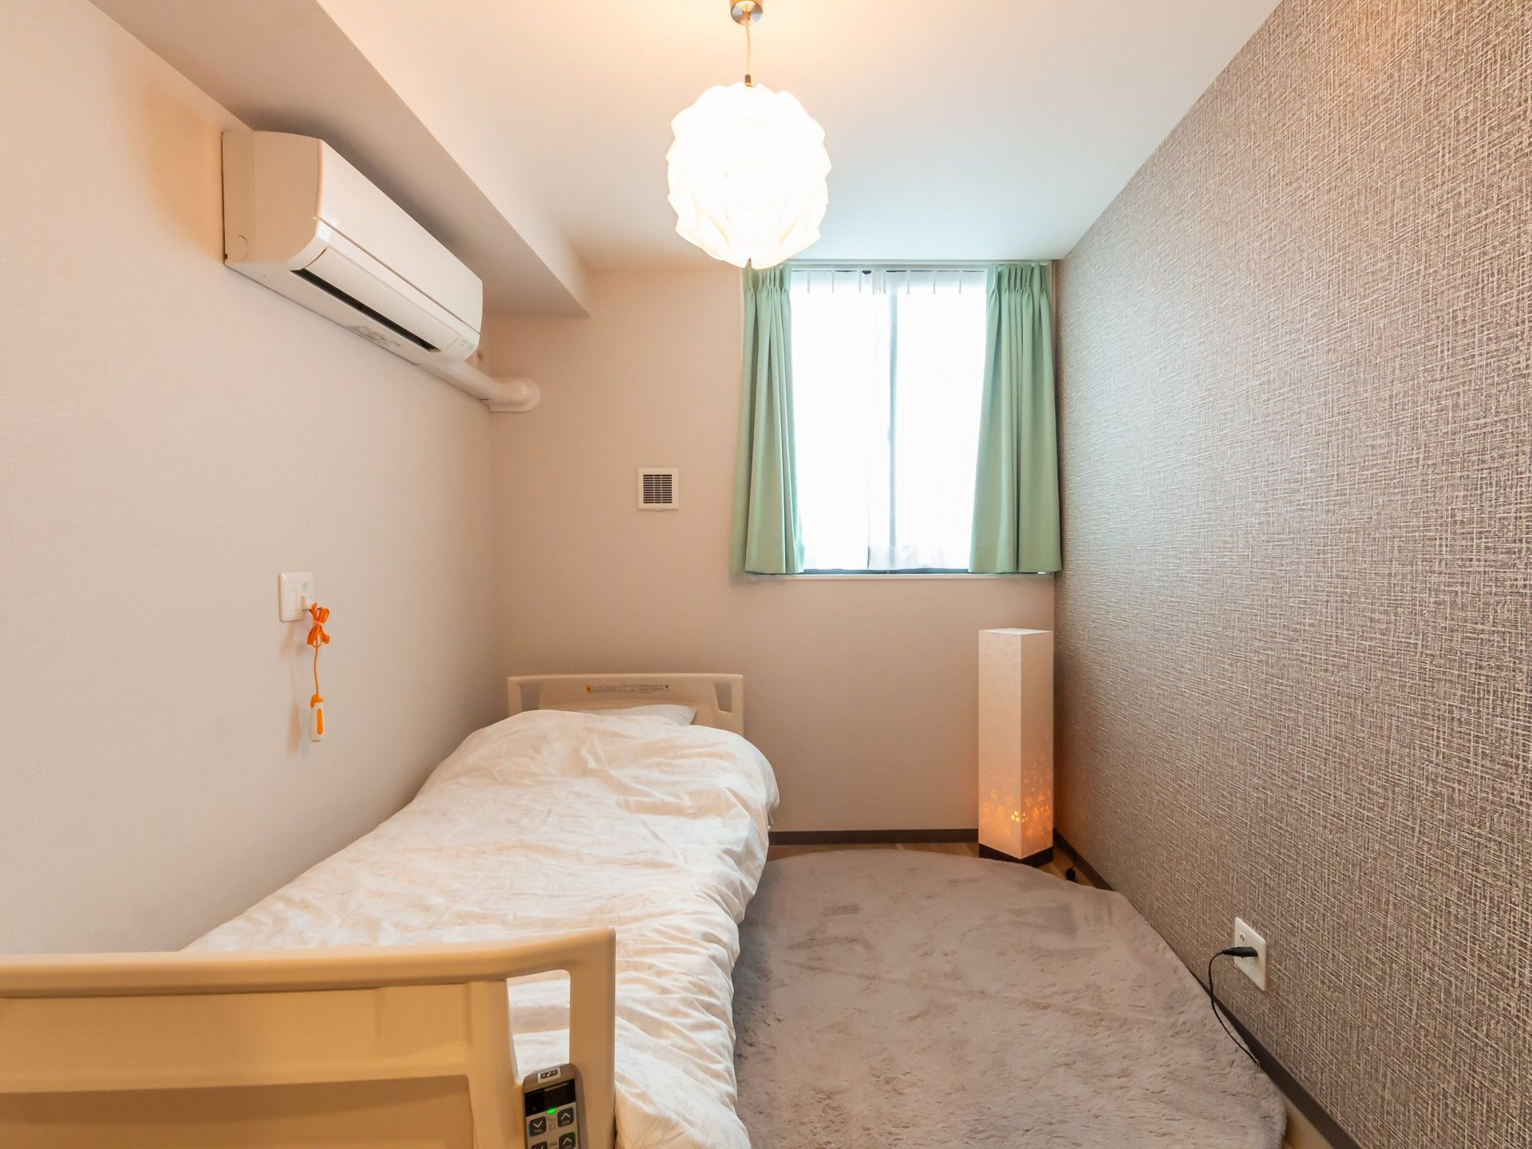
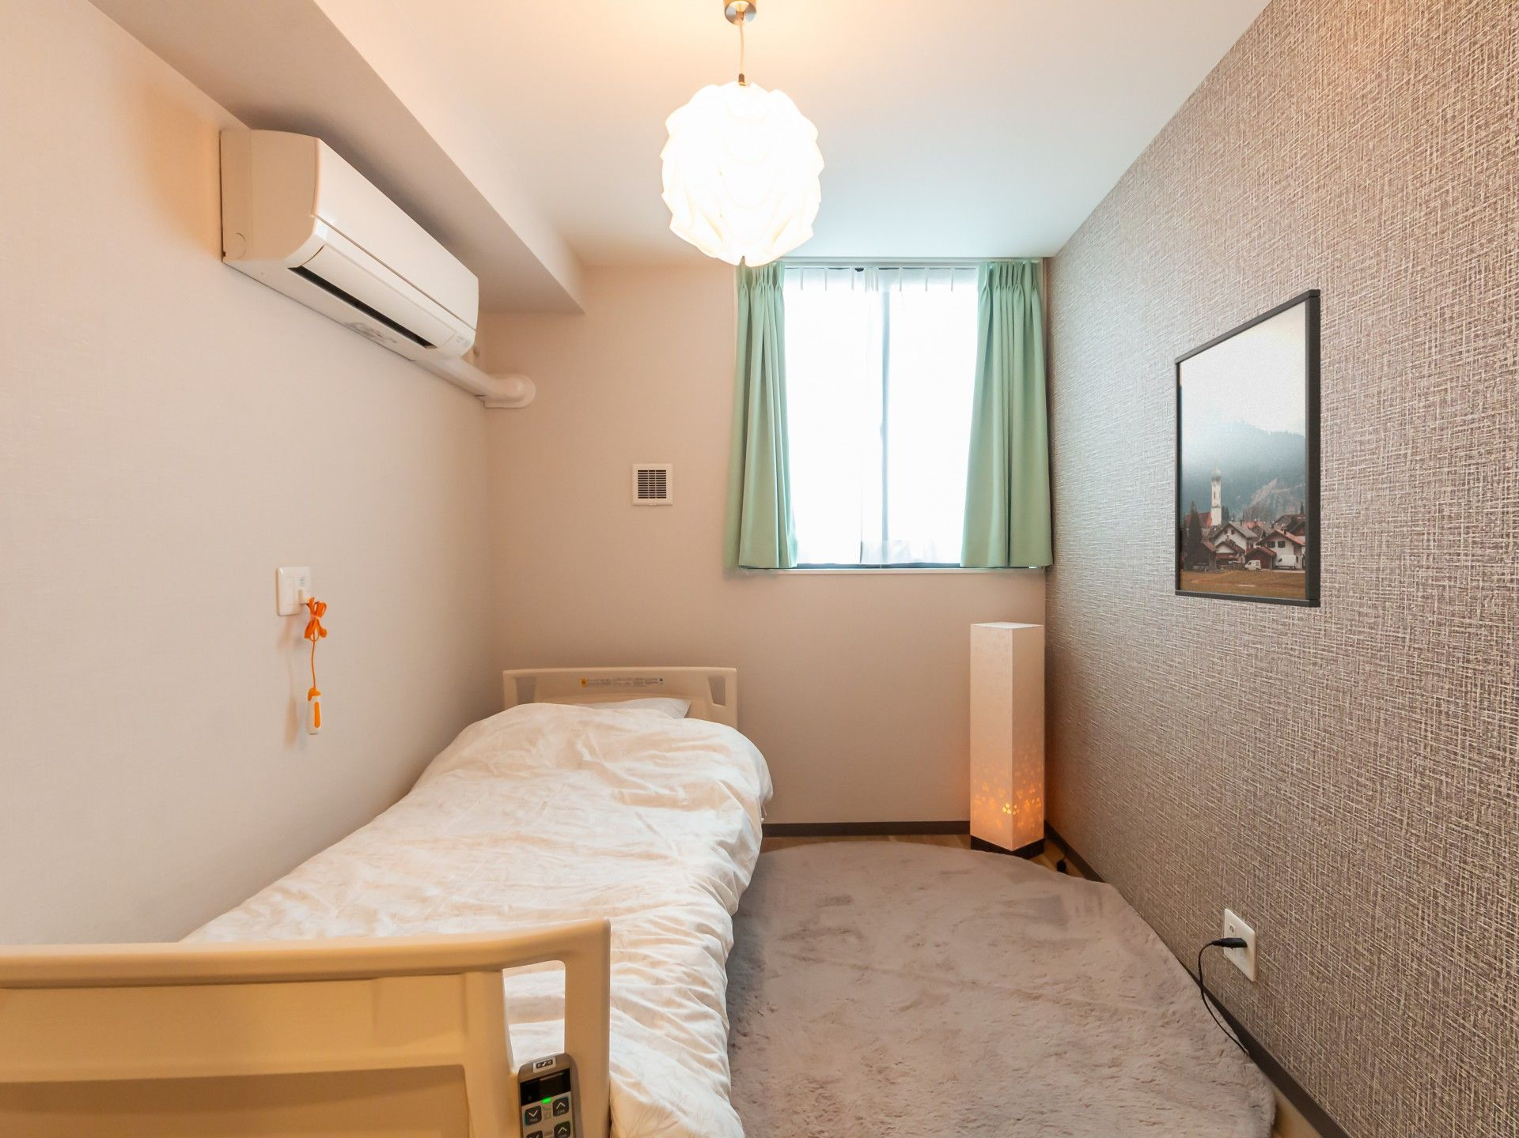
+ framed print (1237, 465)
